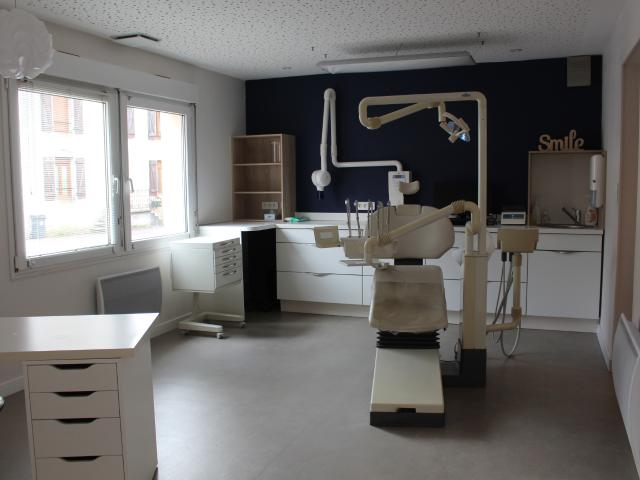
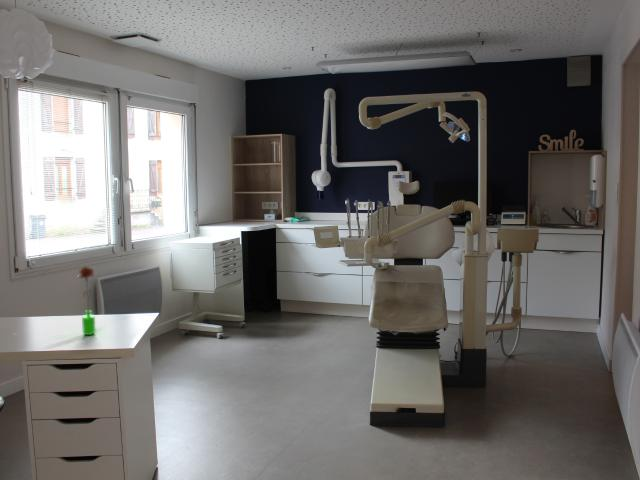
+ flower (88, 300)
